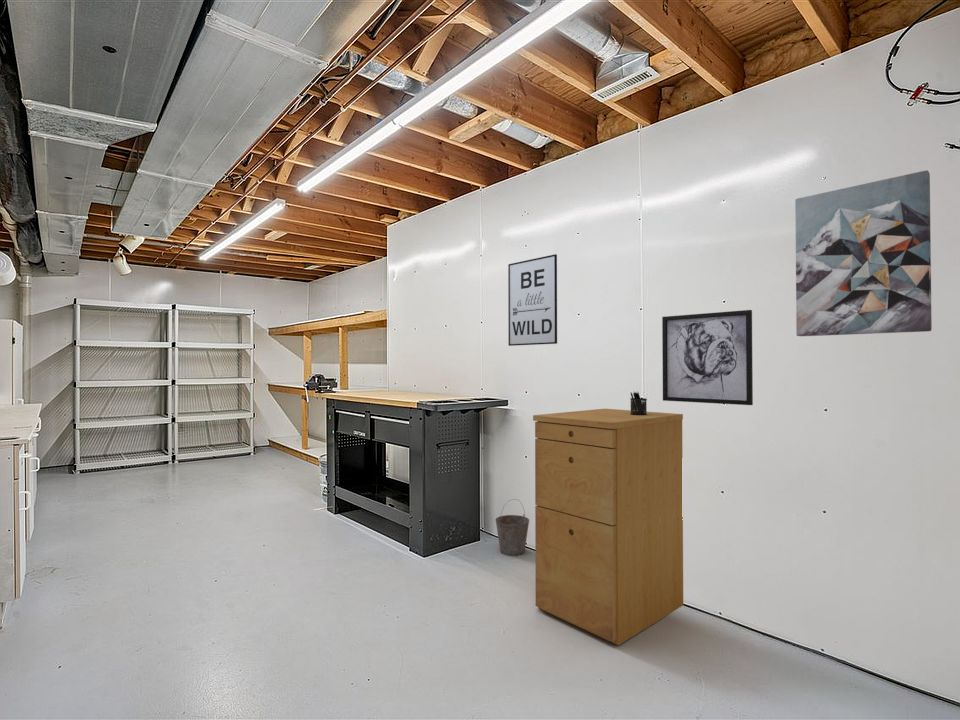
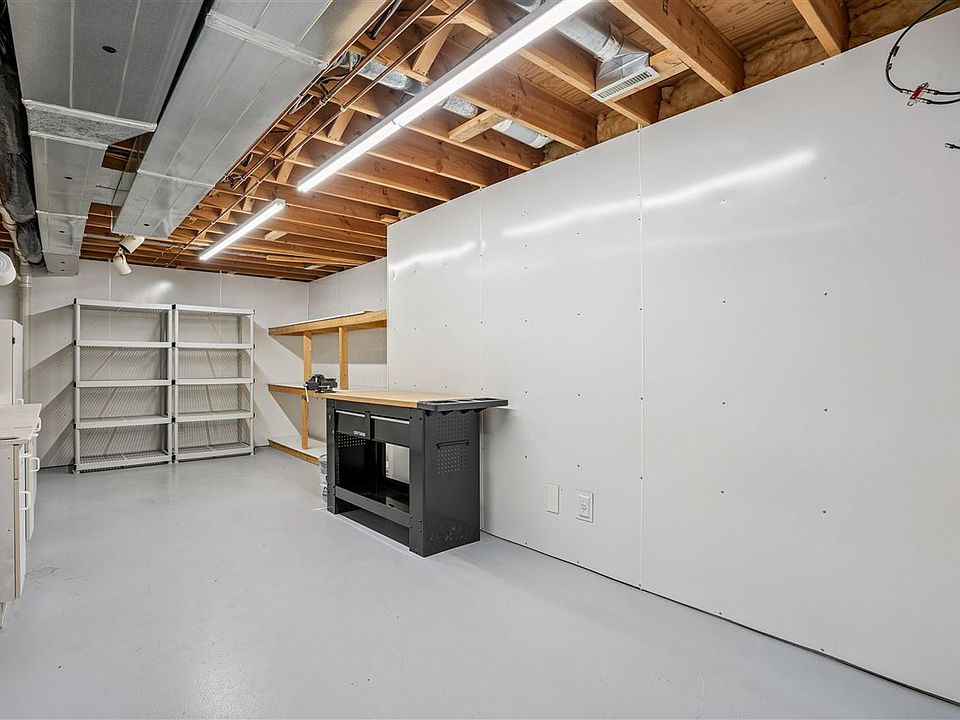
- wall art (531, 302)
- pen holder (638, 402)
- wall art (858, 260)
- wall art (704, 358)
- bucket (512, 525)
- filing cabinet (609, 510)
